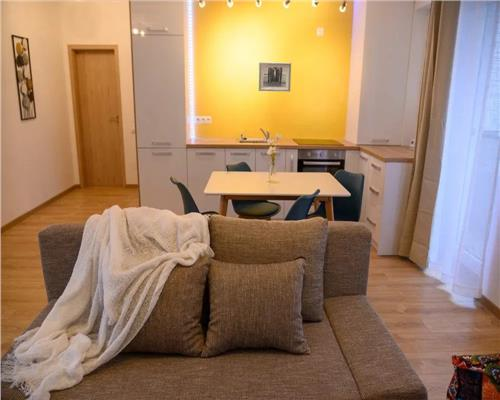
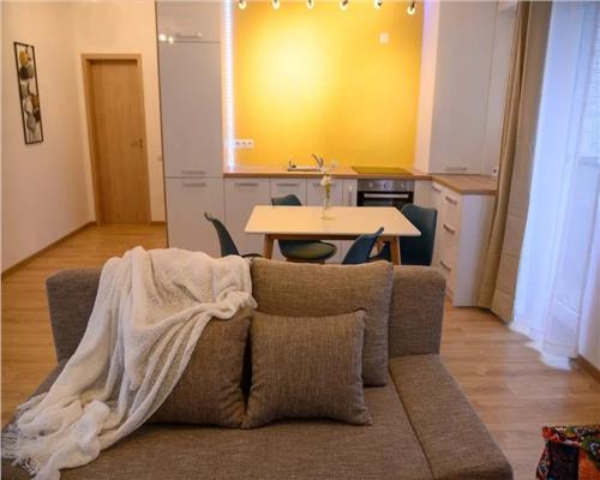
- wall art (274, 77)
